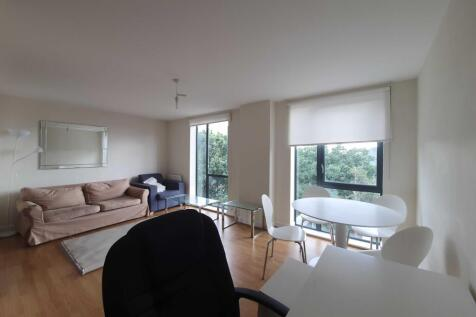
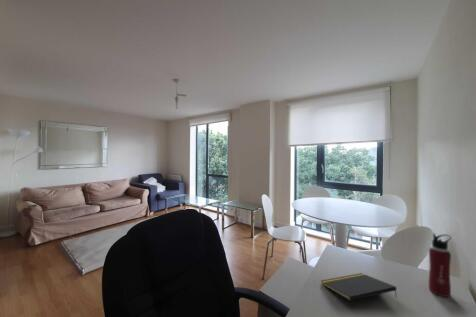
+ notepad (356, 285)
+ water bottle (439, 263)
